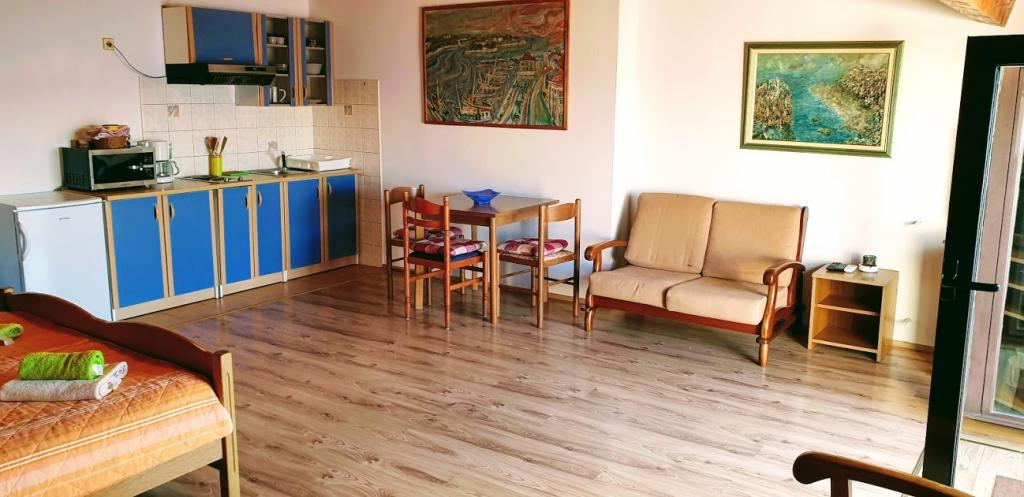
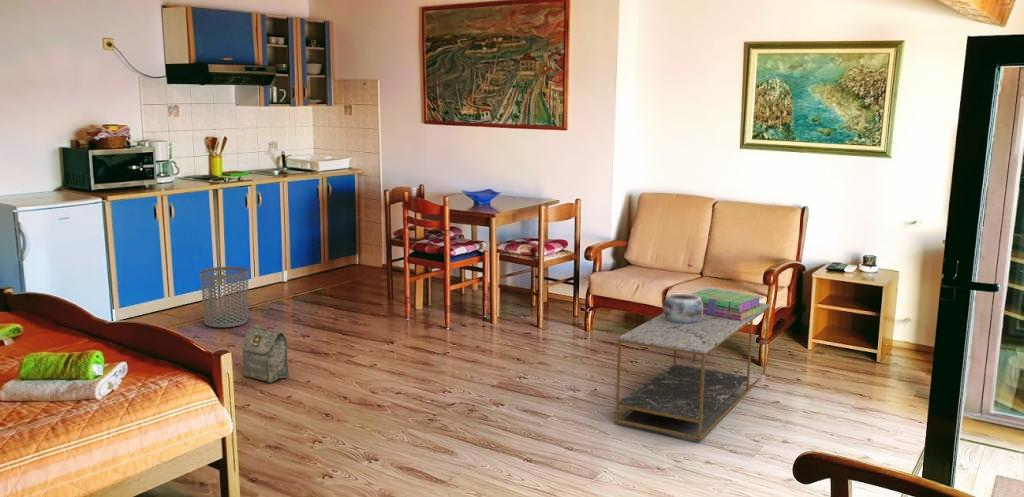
+ bag (264, 352)
+ waste bin (225, 296)
+ stack of books (723, 303)
+ coffee table (695, 358)
+ decorative bowl (683, 308)
